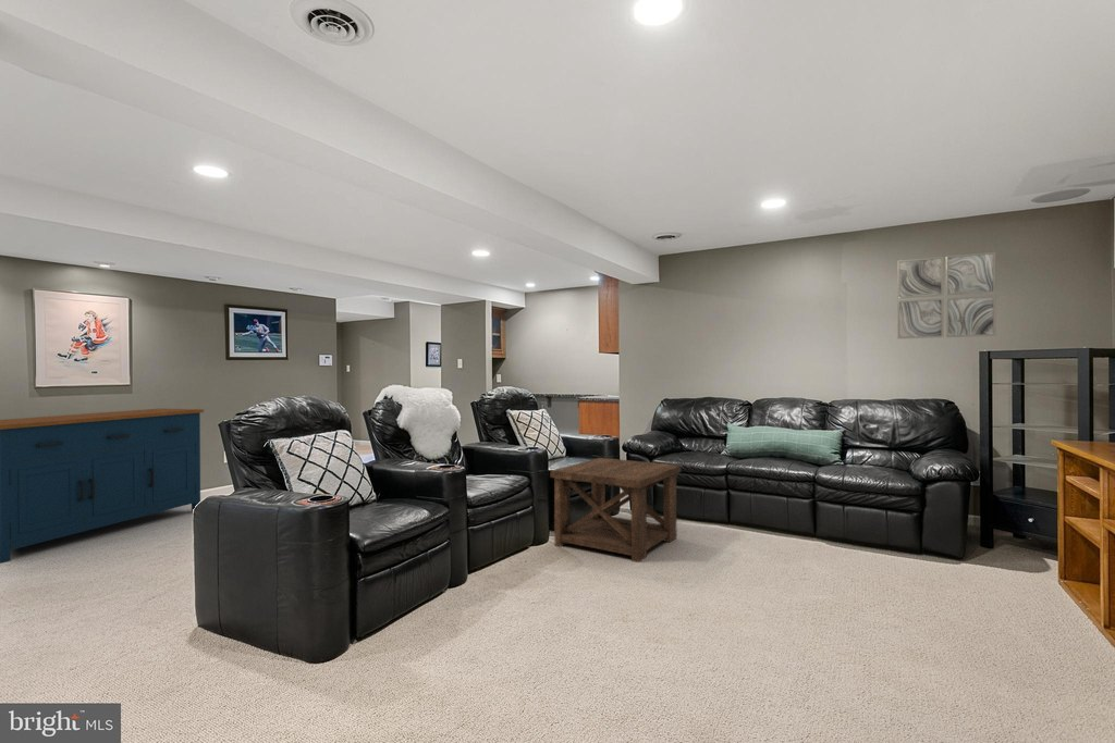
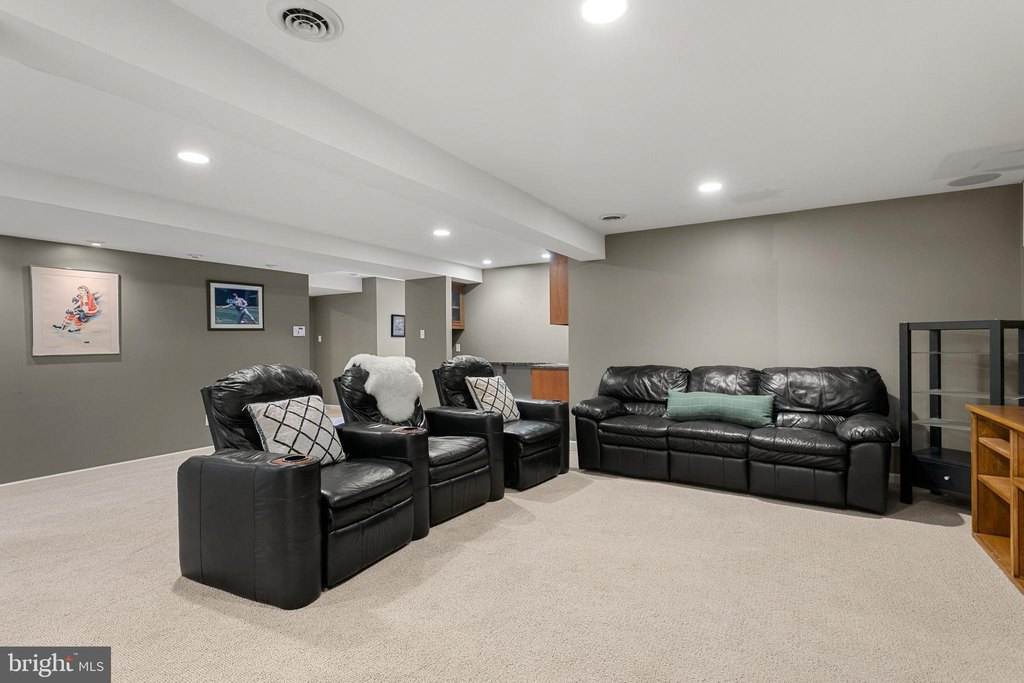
- side table (616, 505)
- wall art (946, 298)
- sideboard (94, 472)
